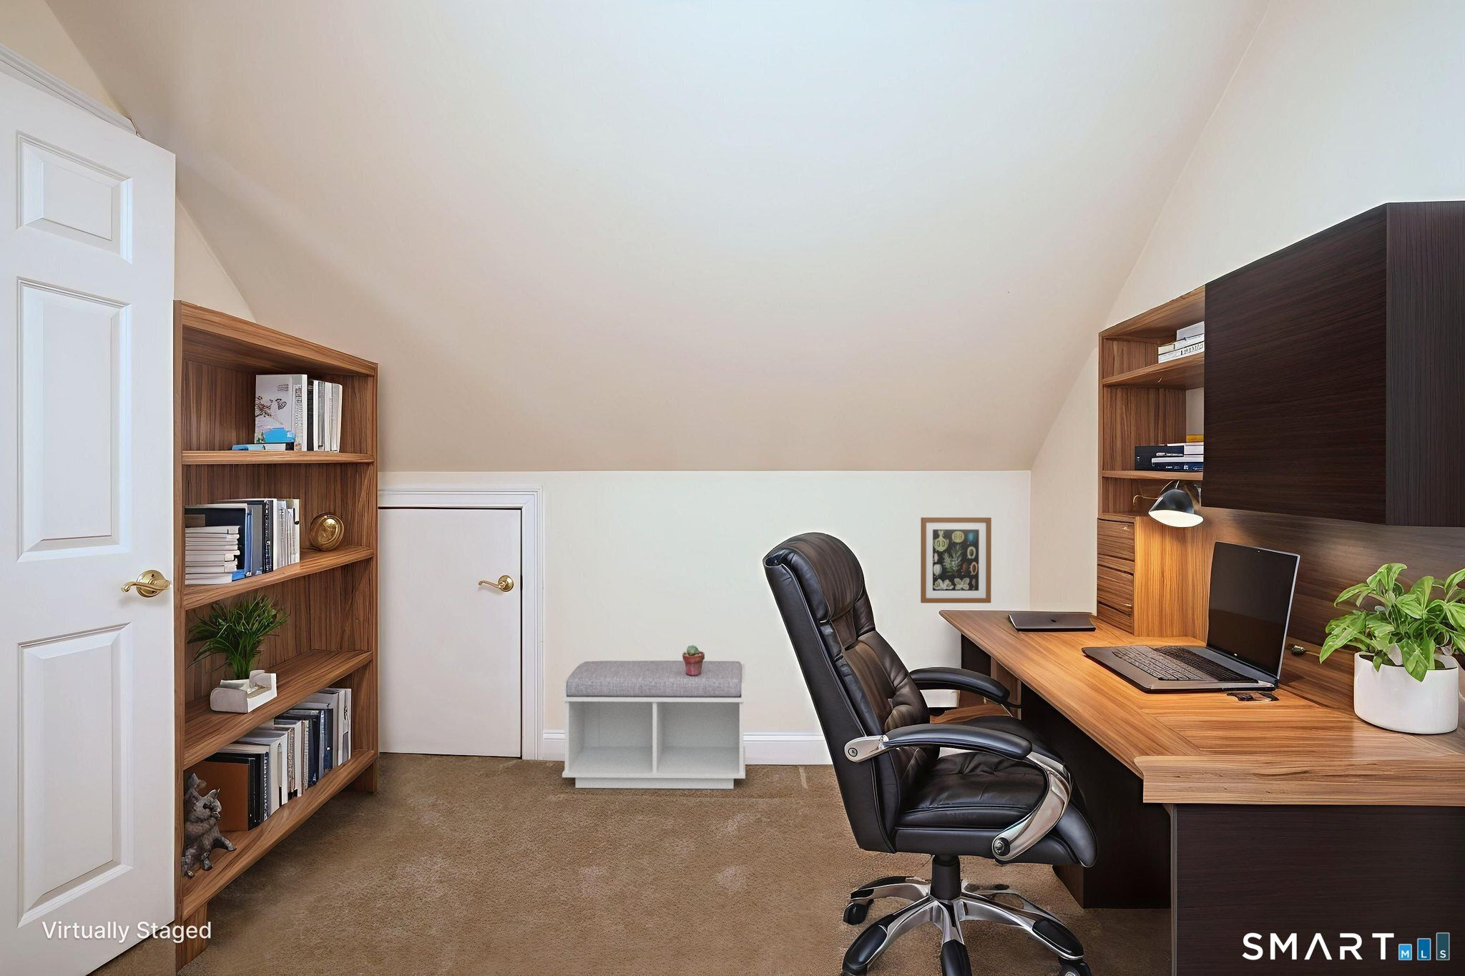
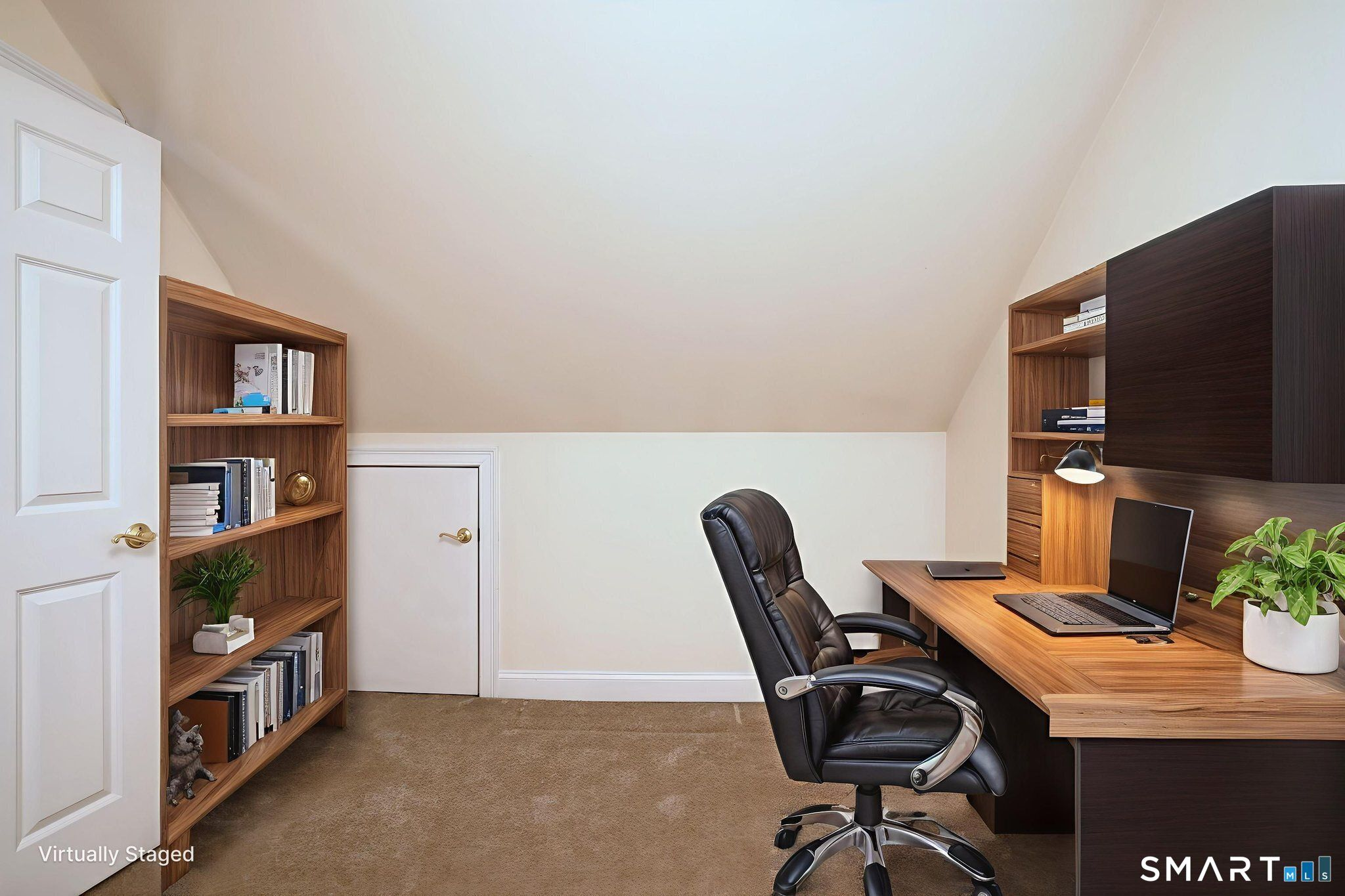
- wall art (955, 560)
- potted succulent (693, 659)
- bench (658, 721)
